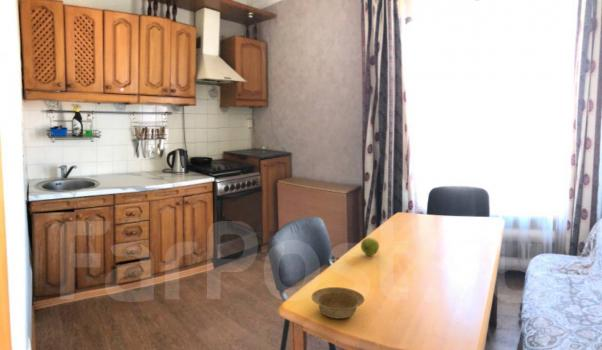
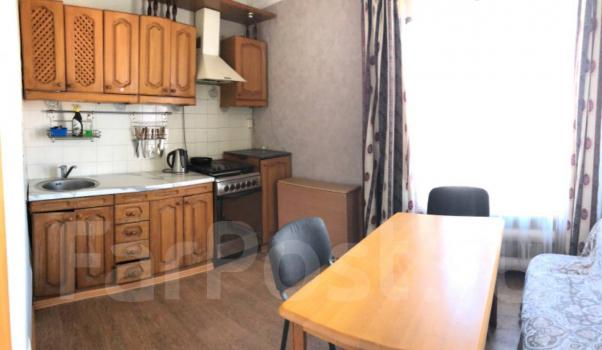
- apple (369, 246)
- bowl (337, 304)
